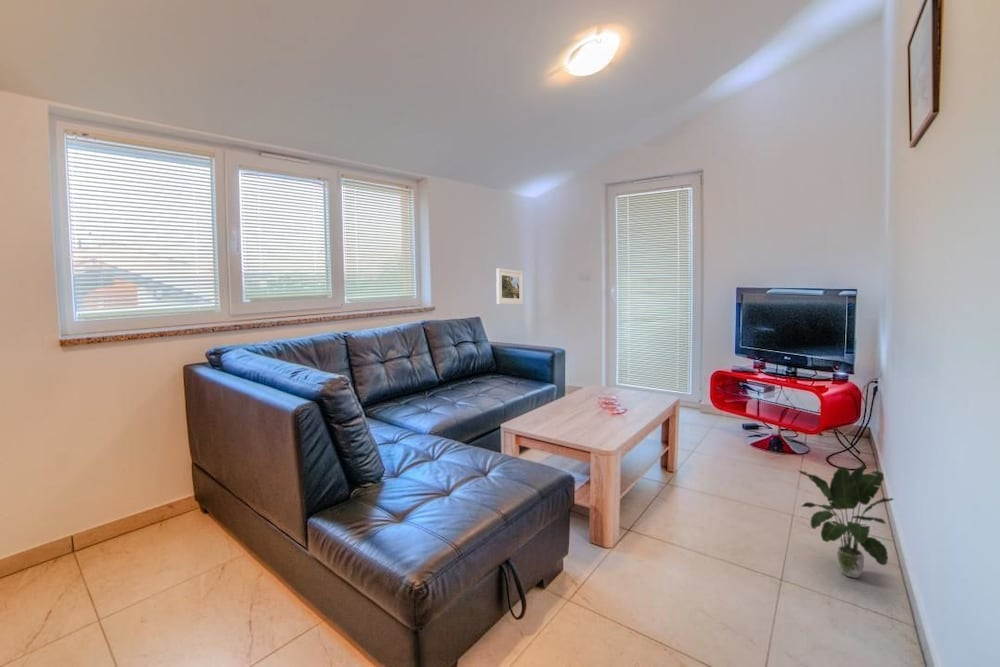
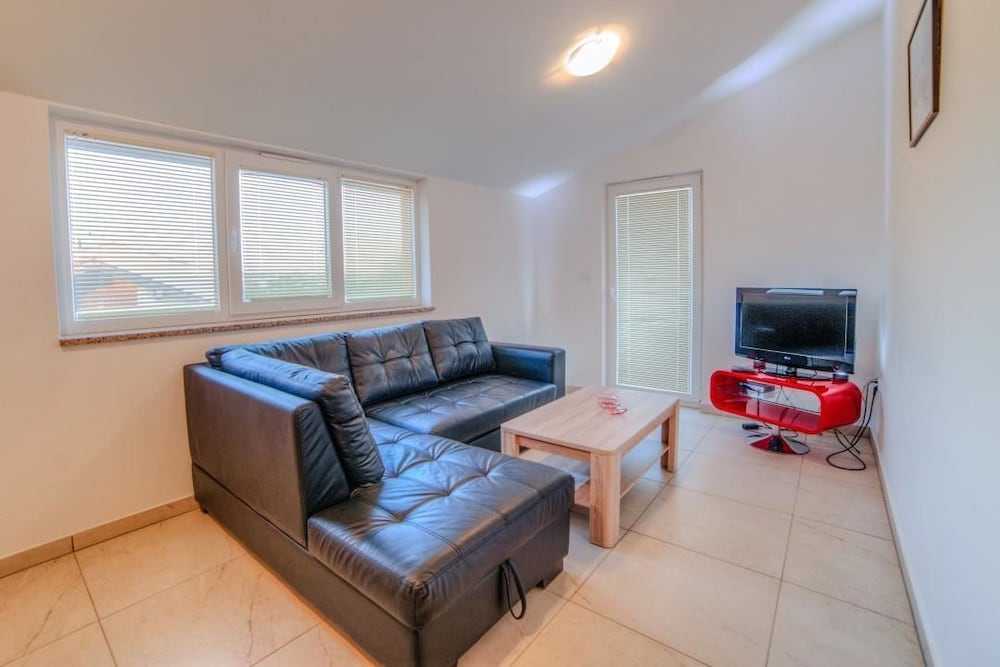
- potted plant (842, 516)
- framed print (510, 287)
